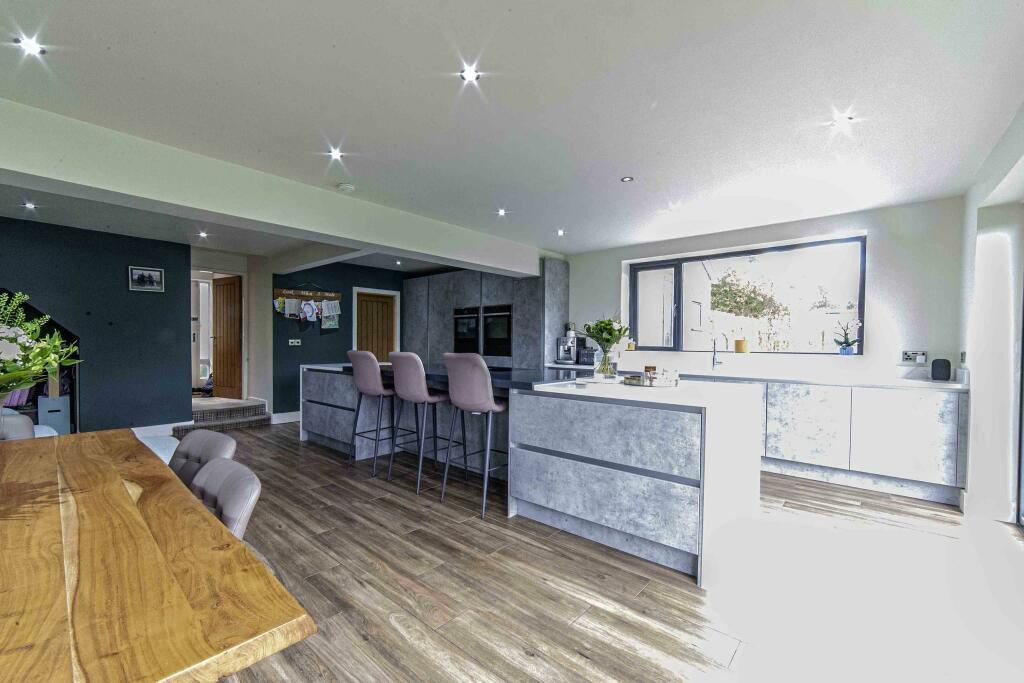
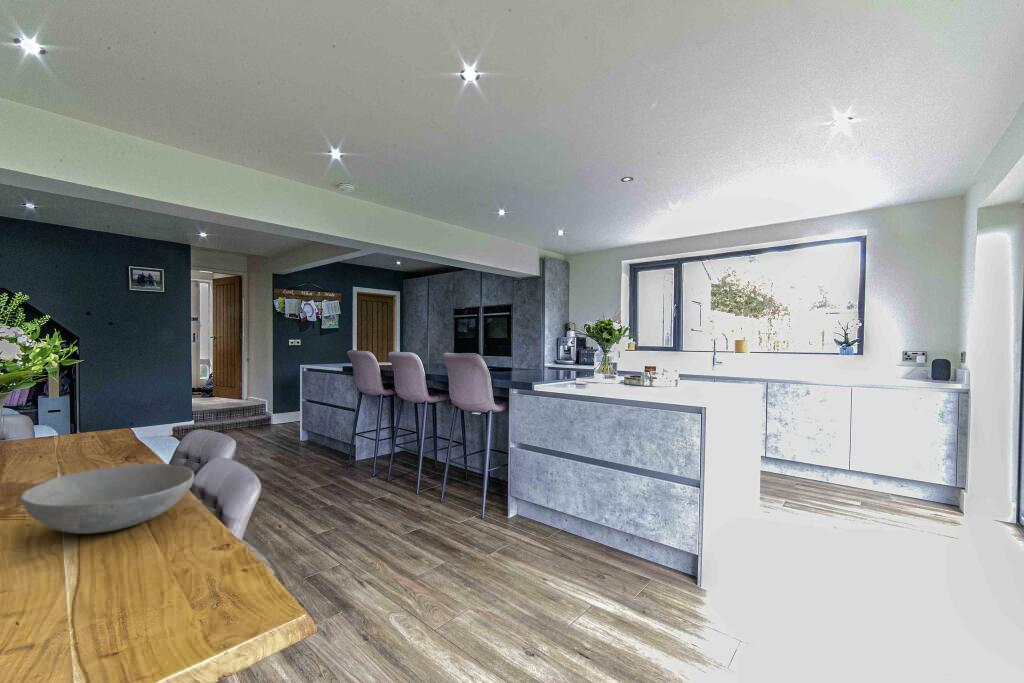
+ bowl (115, 501)
